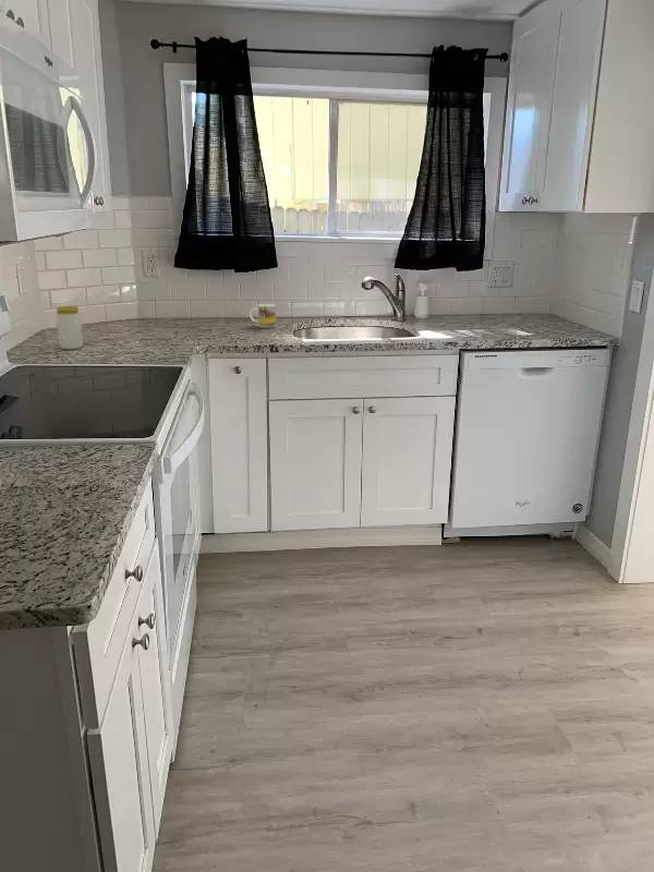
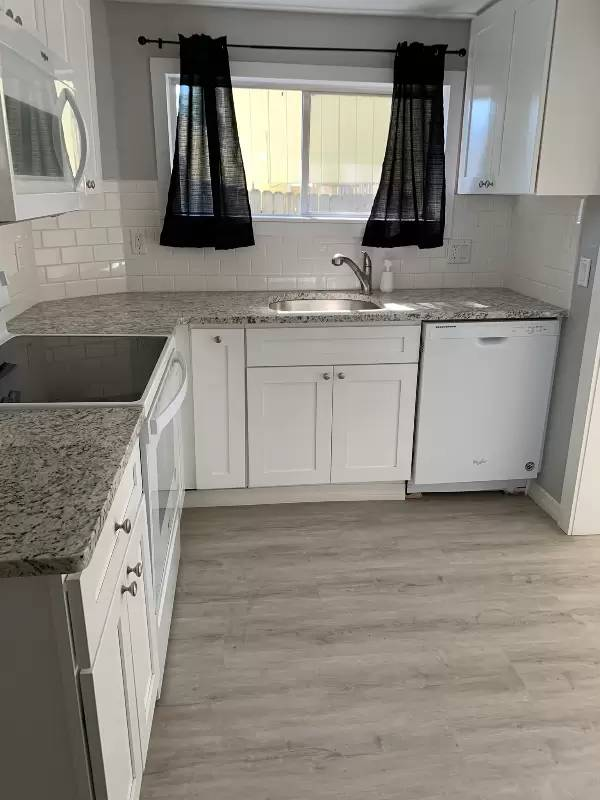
- jar (69, 327)
- mug (263, 315)
